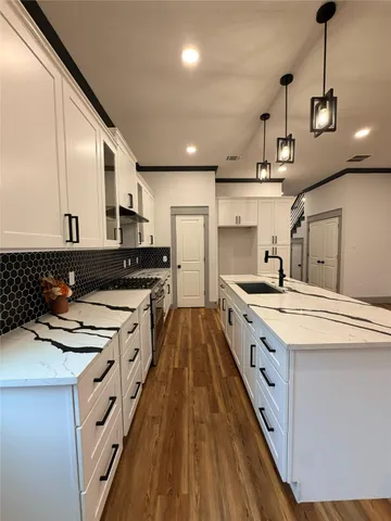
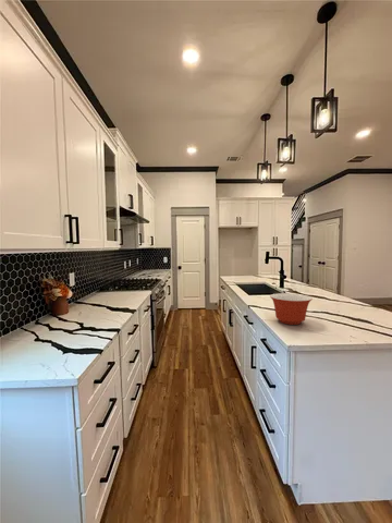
+ mixing bowl (290, 308)
